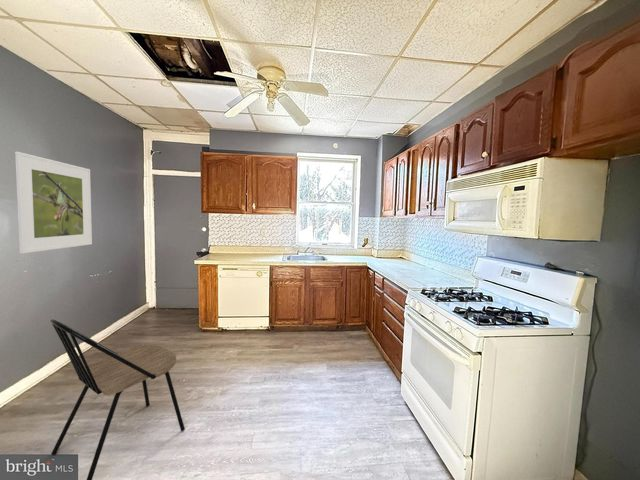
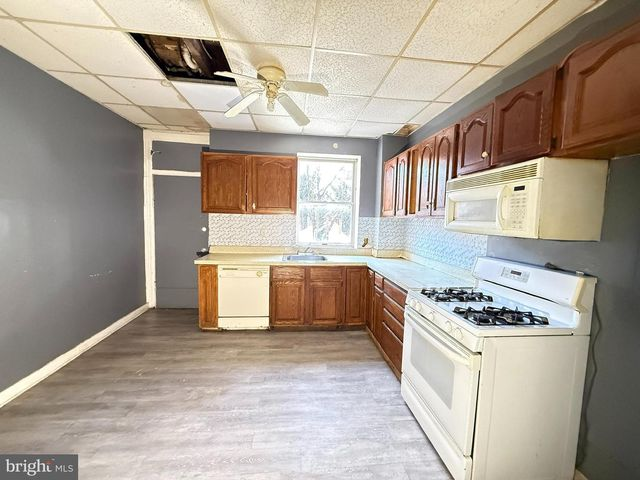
- dining chair (121, 375)
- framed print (59, 205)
